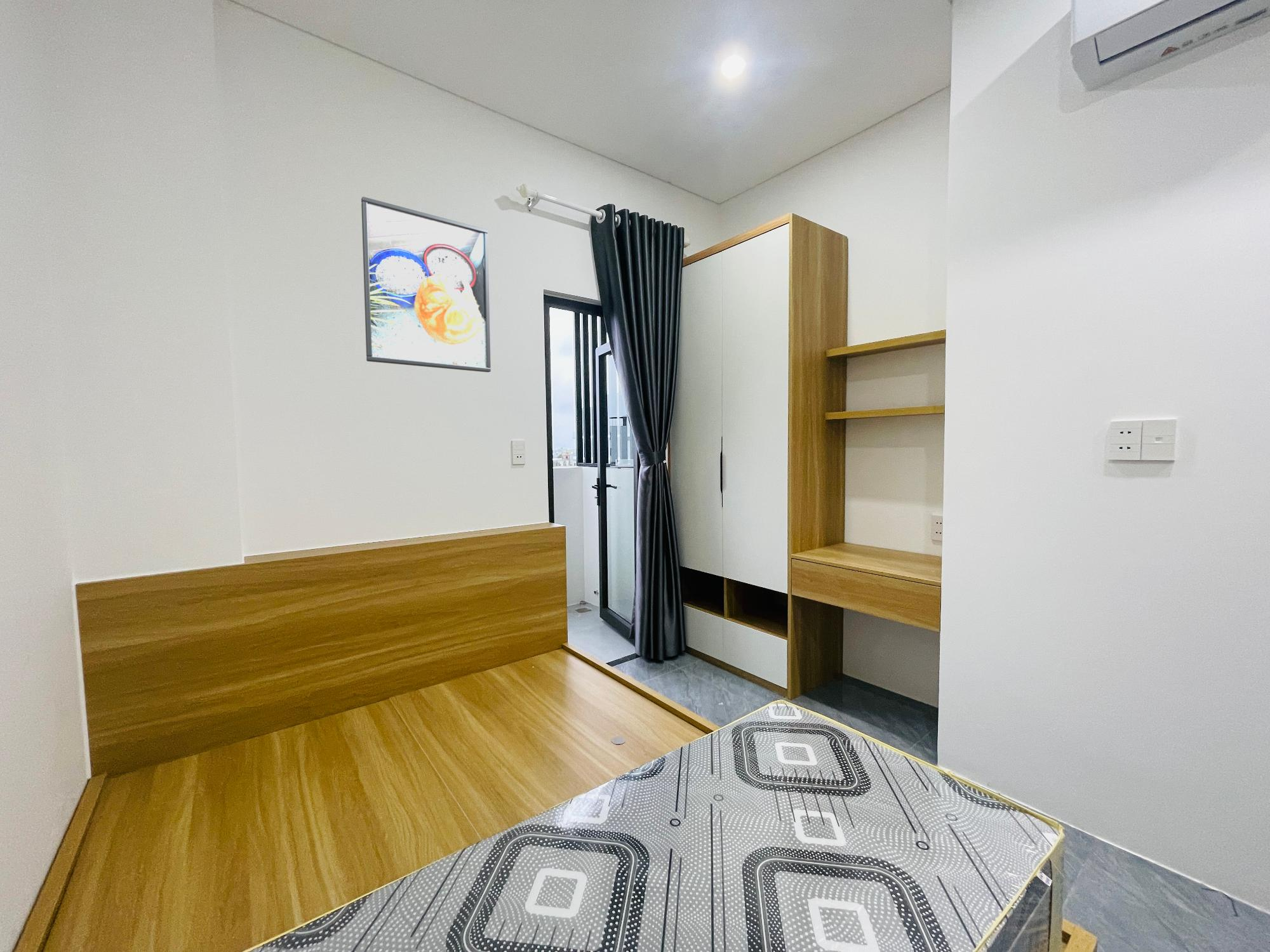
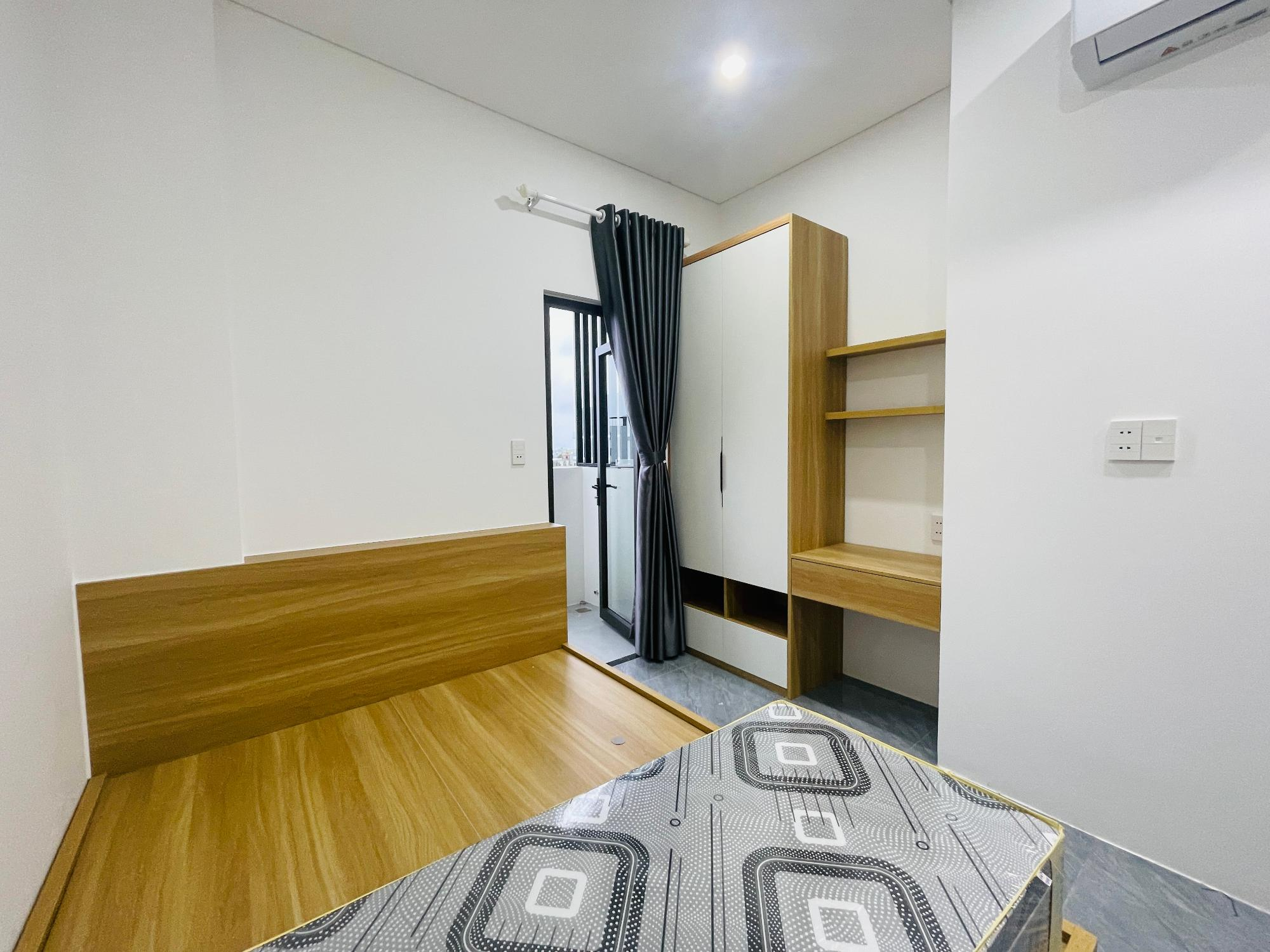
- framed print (431, 291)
